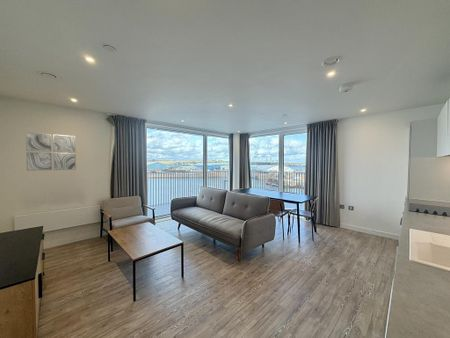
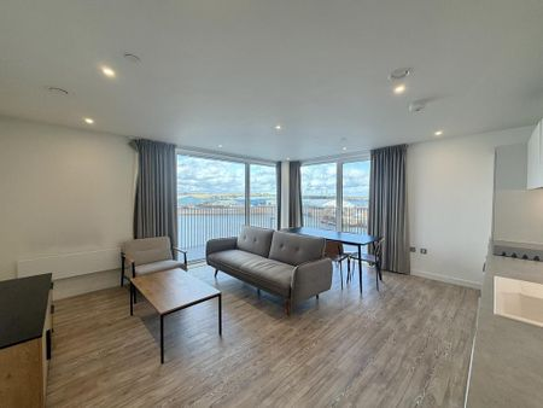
- wall art (53, 151)
